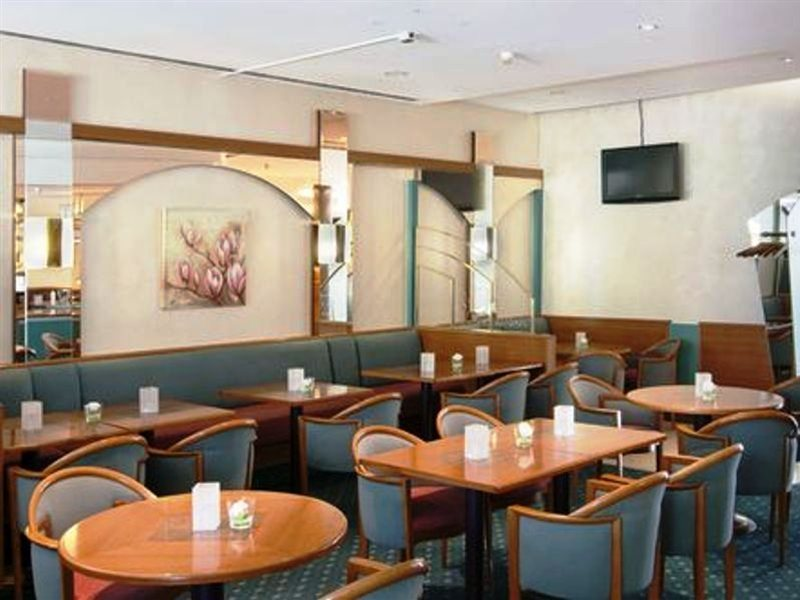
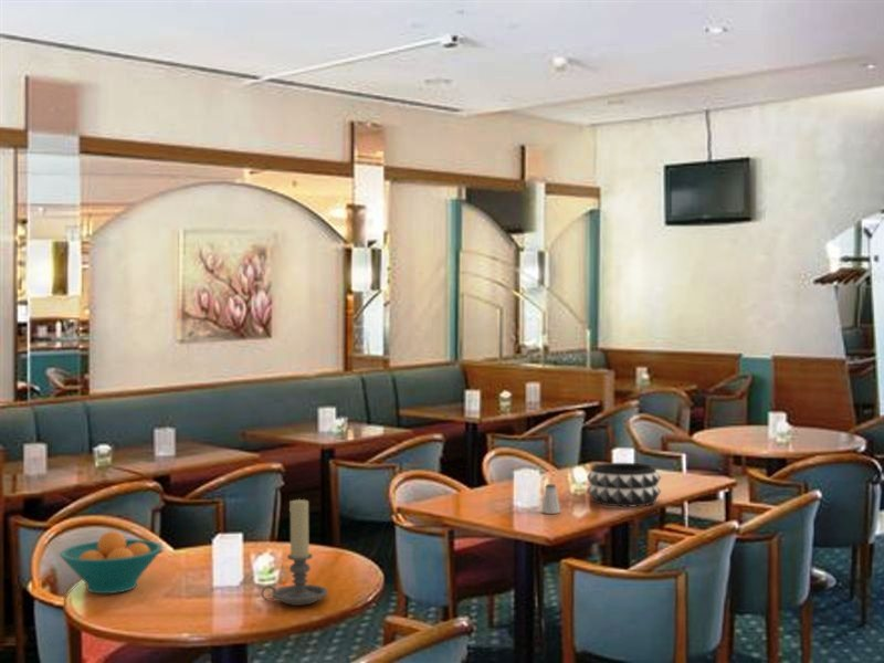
+ decorative bowl (623, 484)
+ saltshaker (550, 497)
+ candle holder (294, 549)
+ fruit bowl (112, 559)
